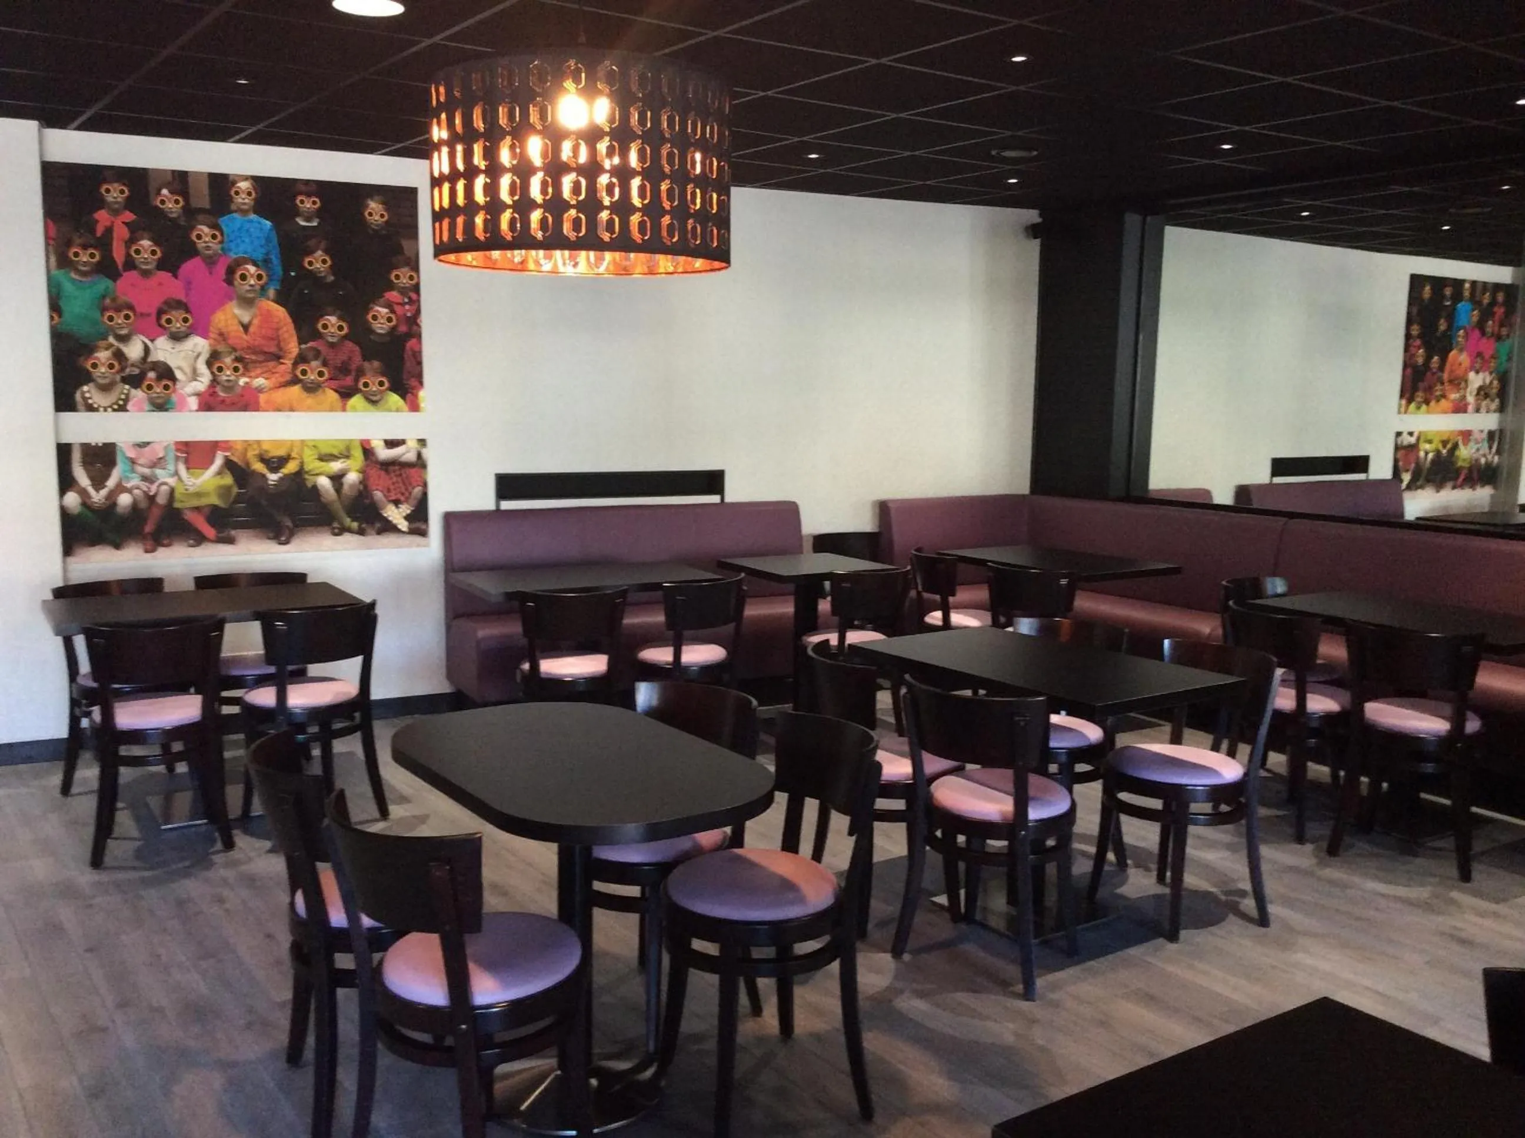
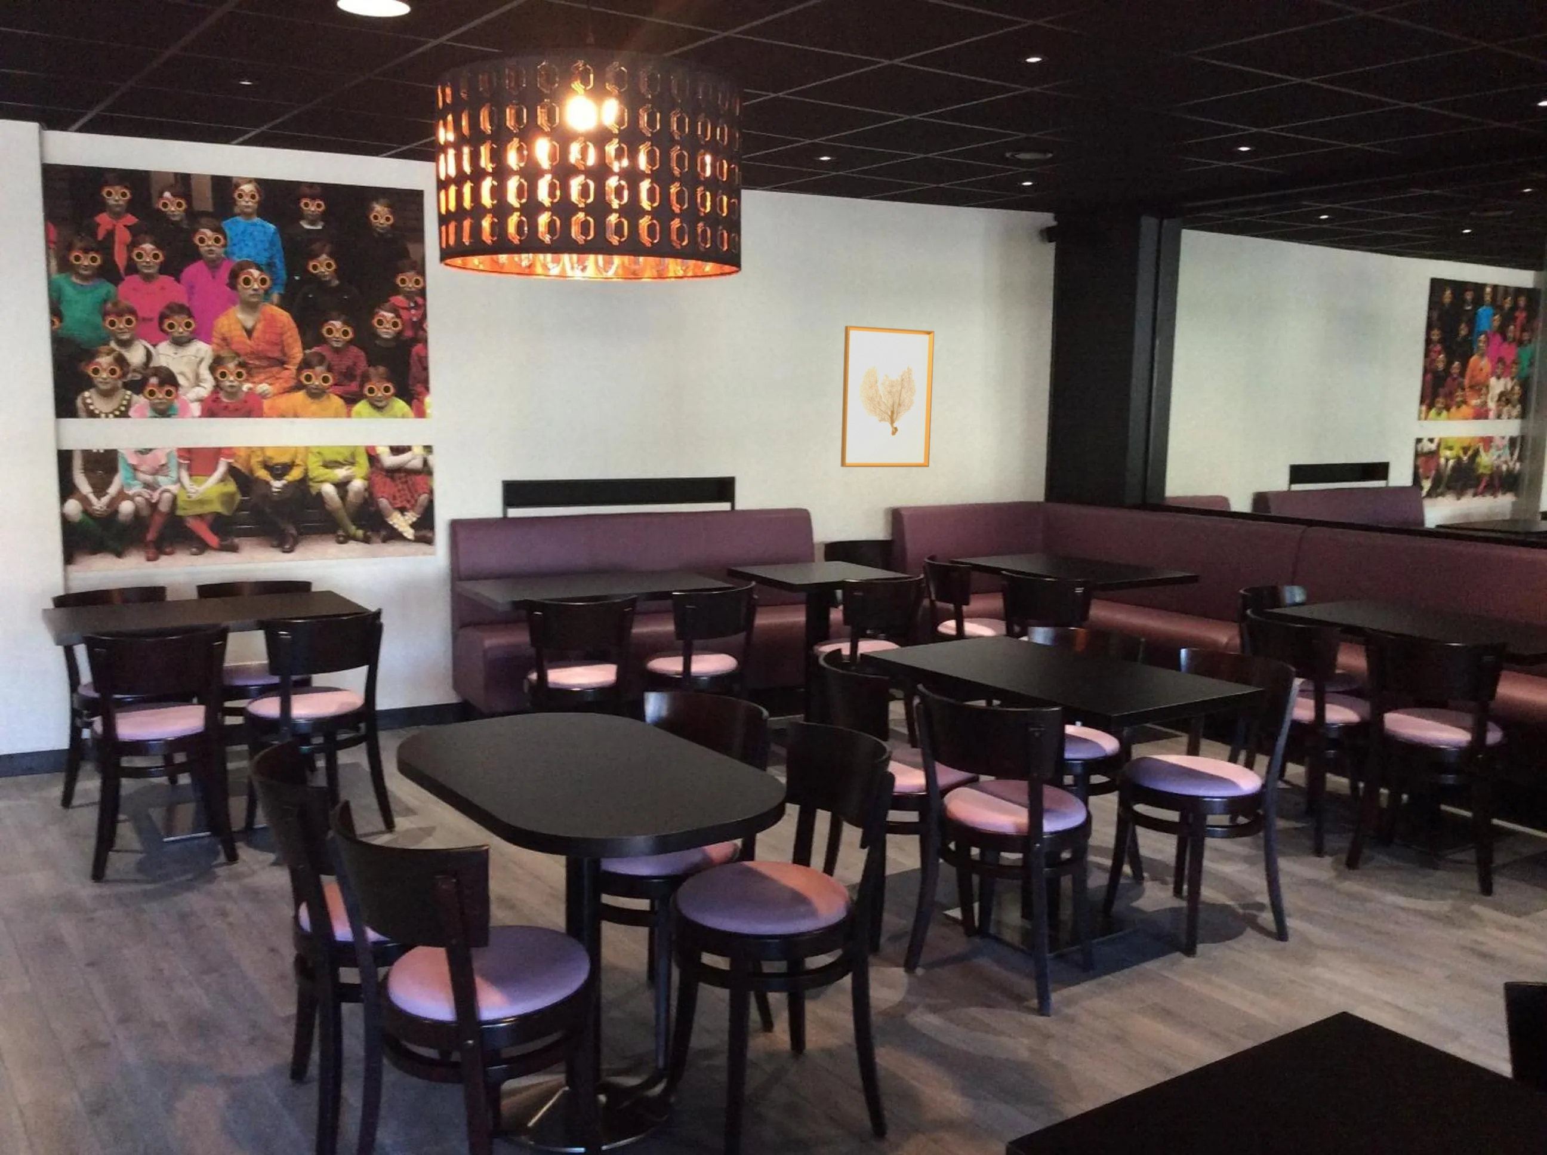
+ wall art (887, 398)
